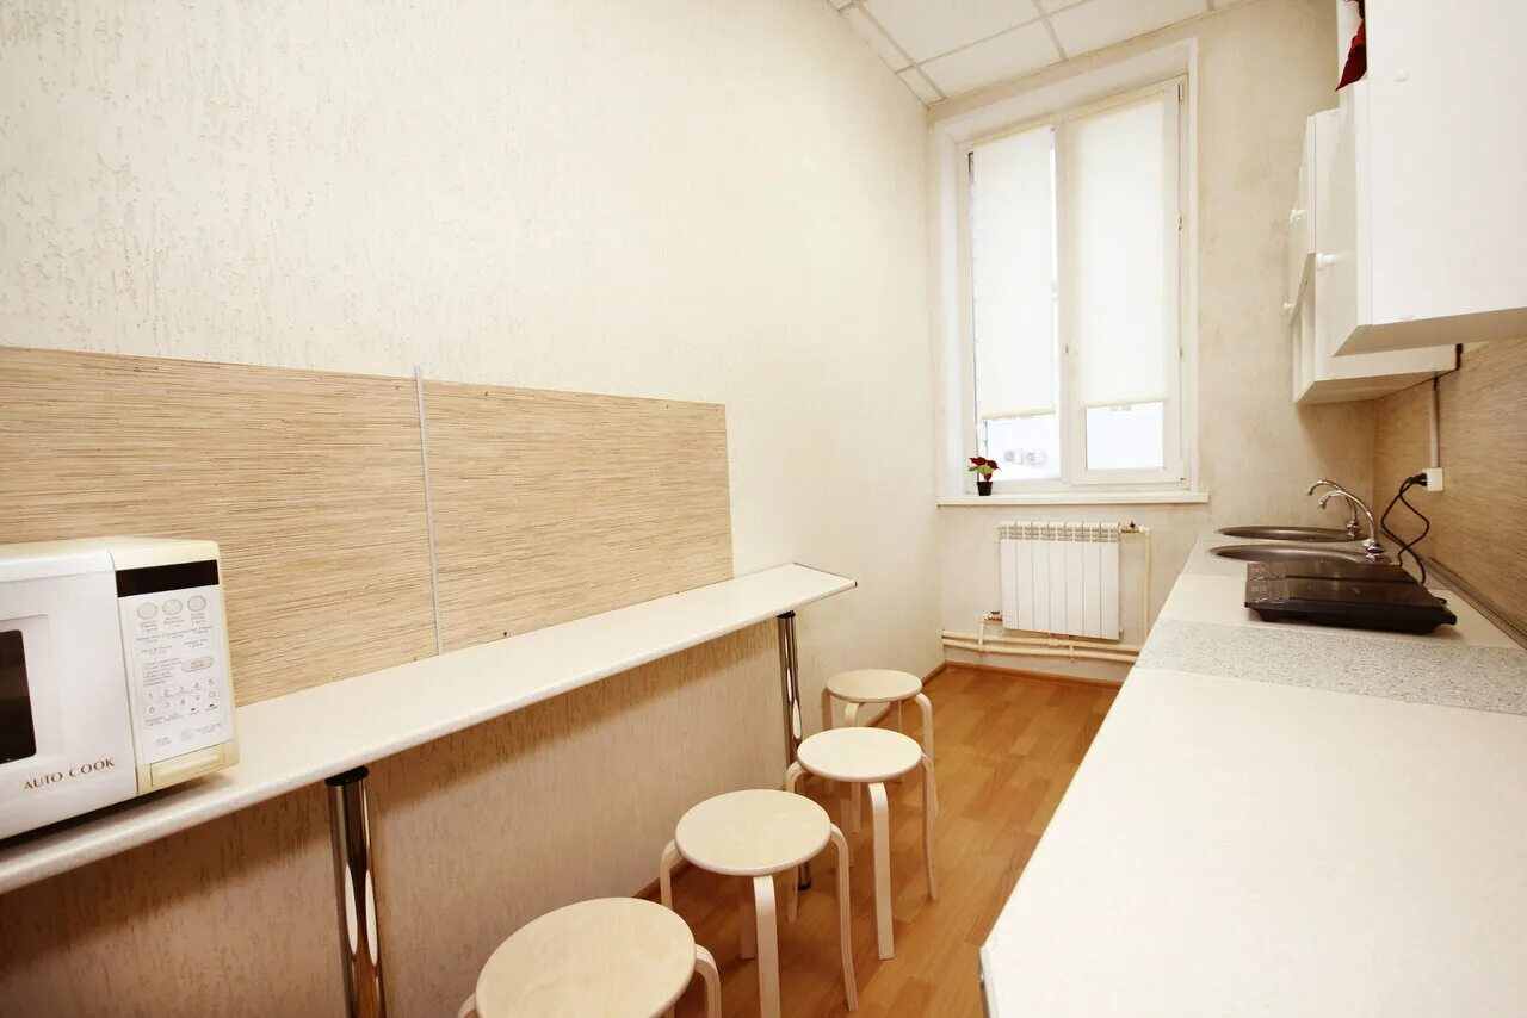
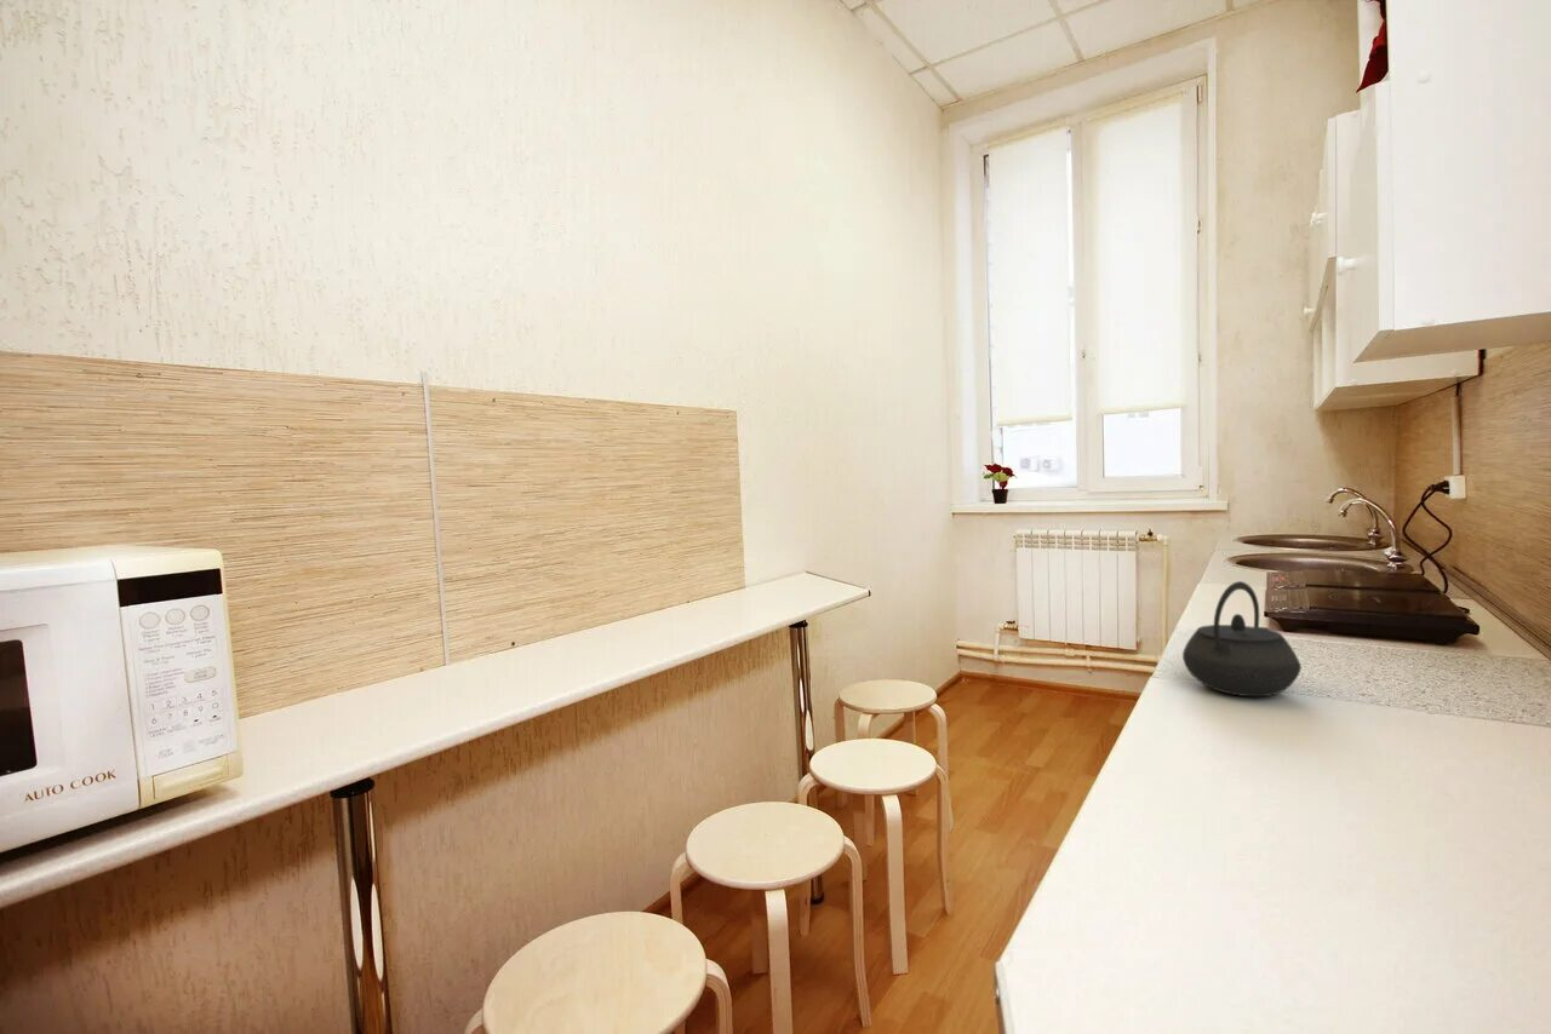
+ kettle (1241, 633)
